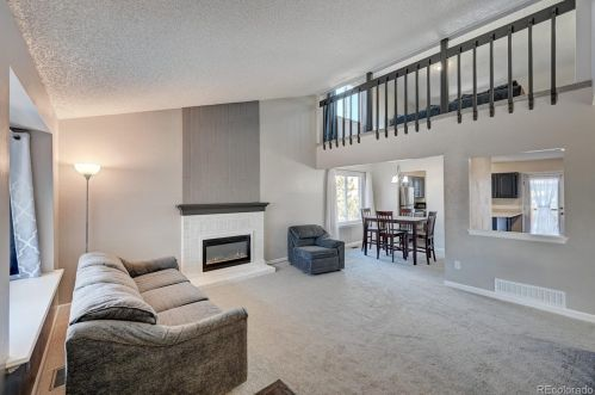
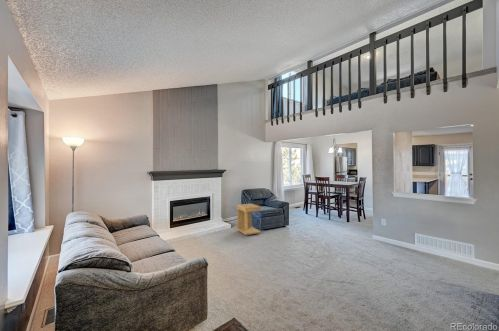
+ side table (248, 219)
